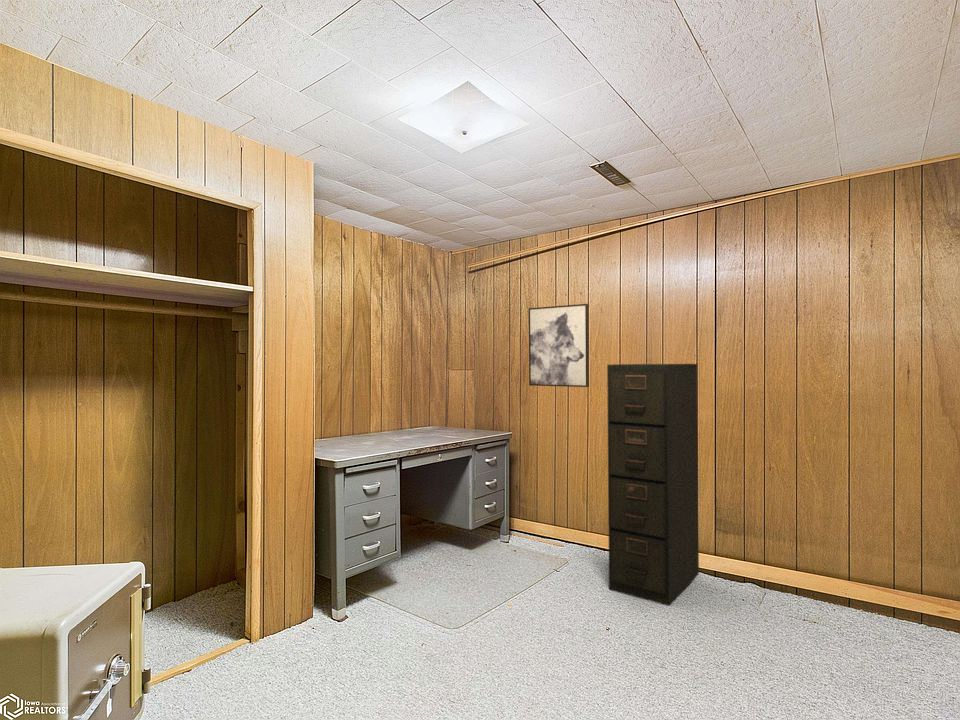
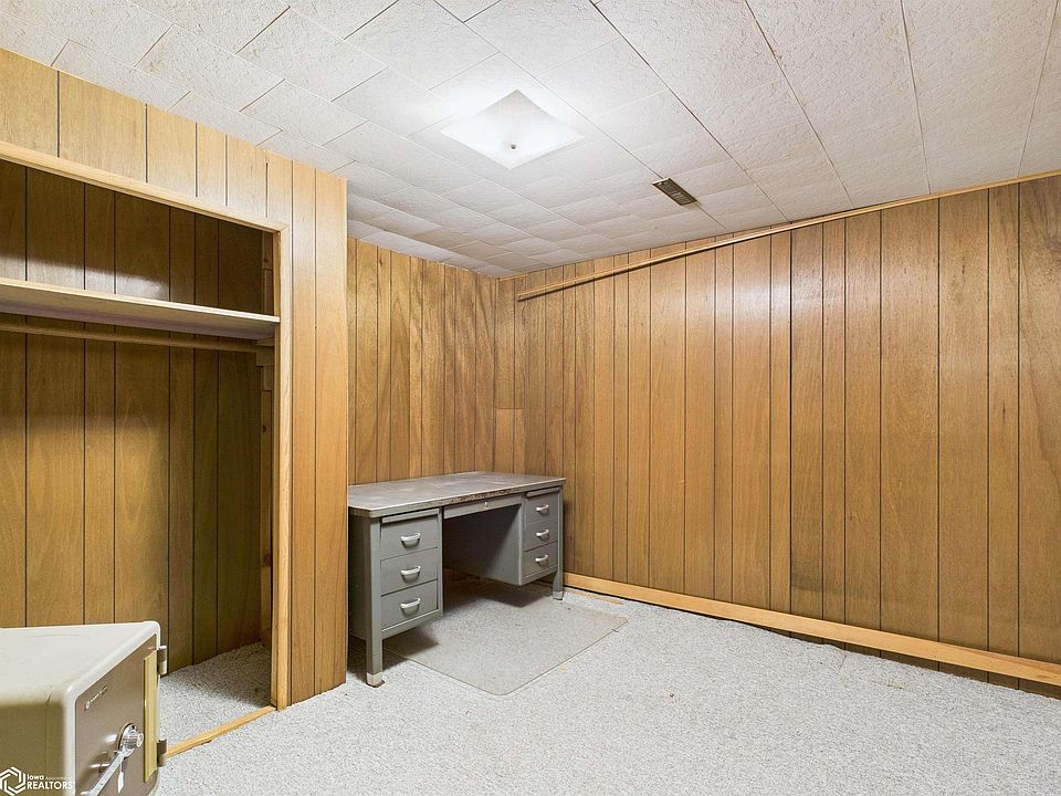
- wall art (557, 346)
- filing cabinet (653, 473)
